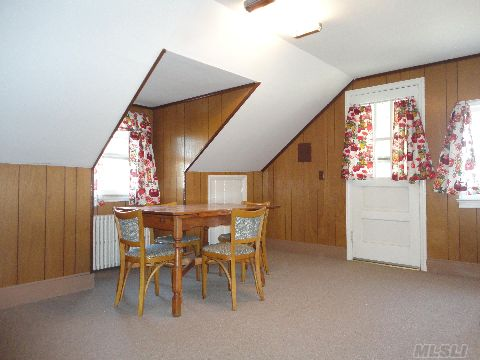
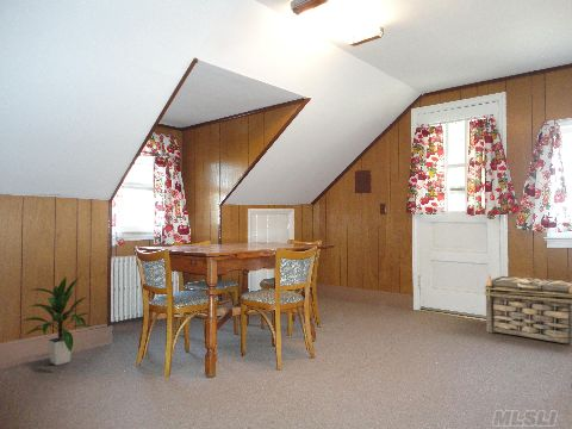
+ indoor plant (60, 319)
+ basket (534, 305)
